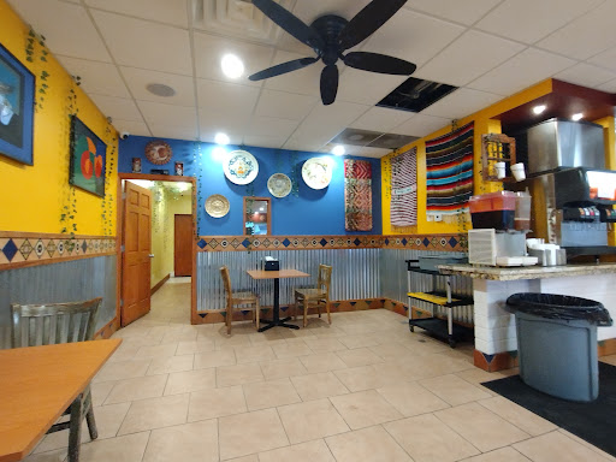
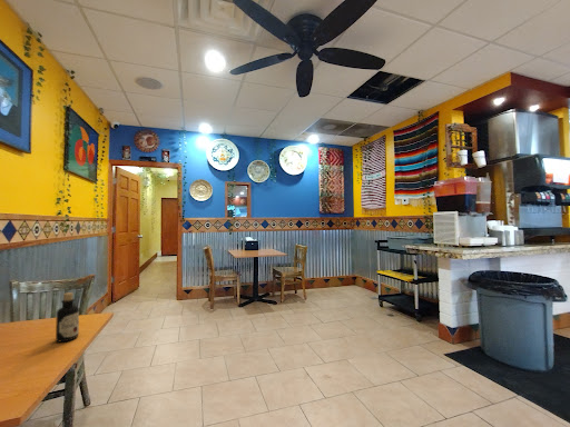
+ bottle (67, 316)
